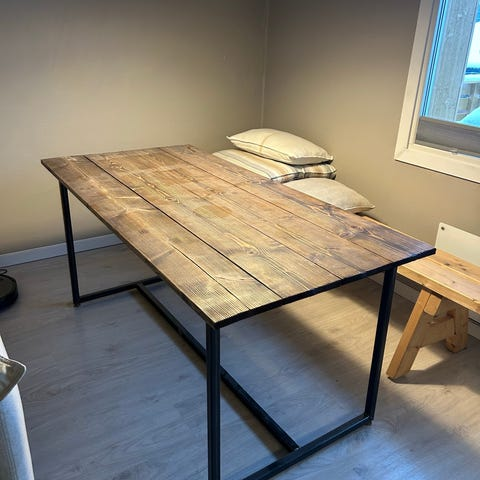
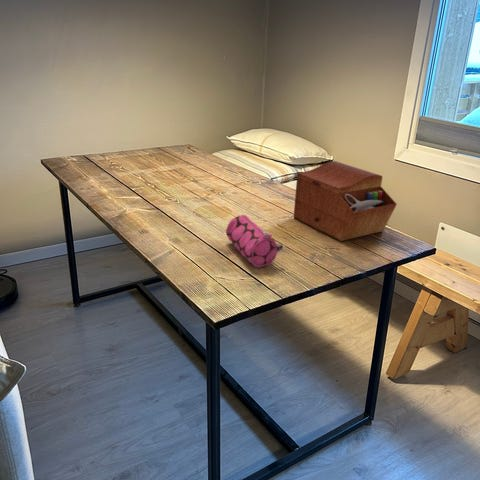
+ pencil case (251, 238)
+ sewing box (342, 200)
